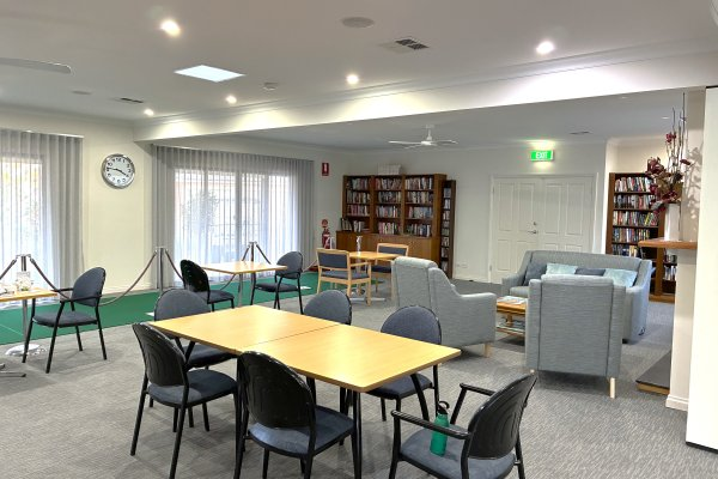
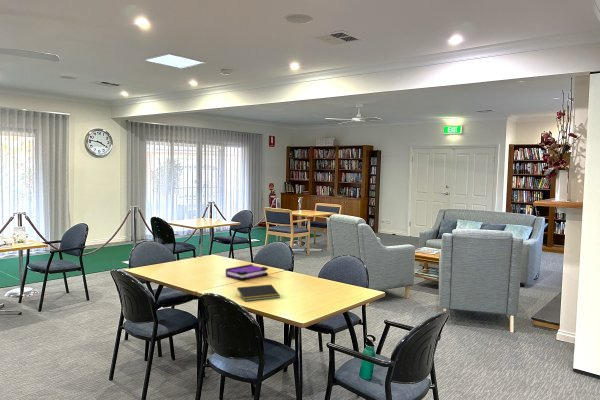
+ board game (248, 271)
+ notepad (258, 292)
